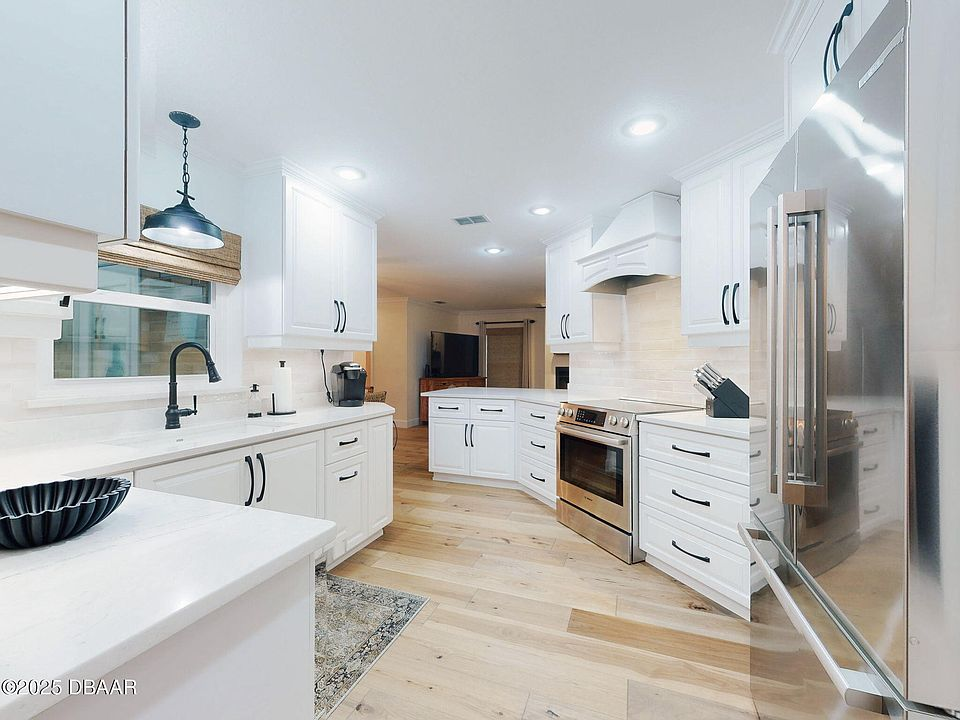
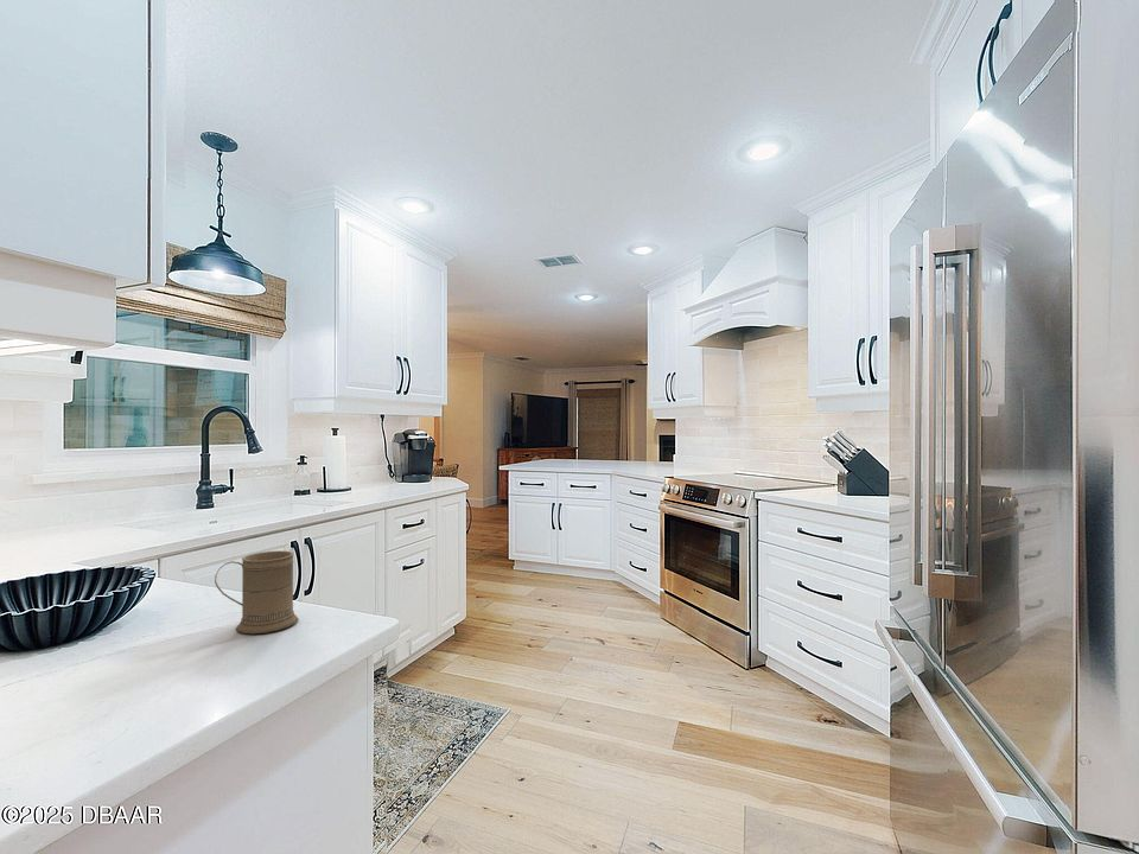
+ mug (257, 591)
